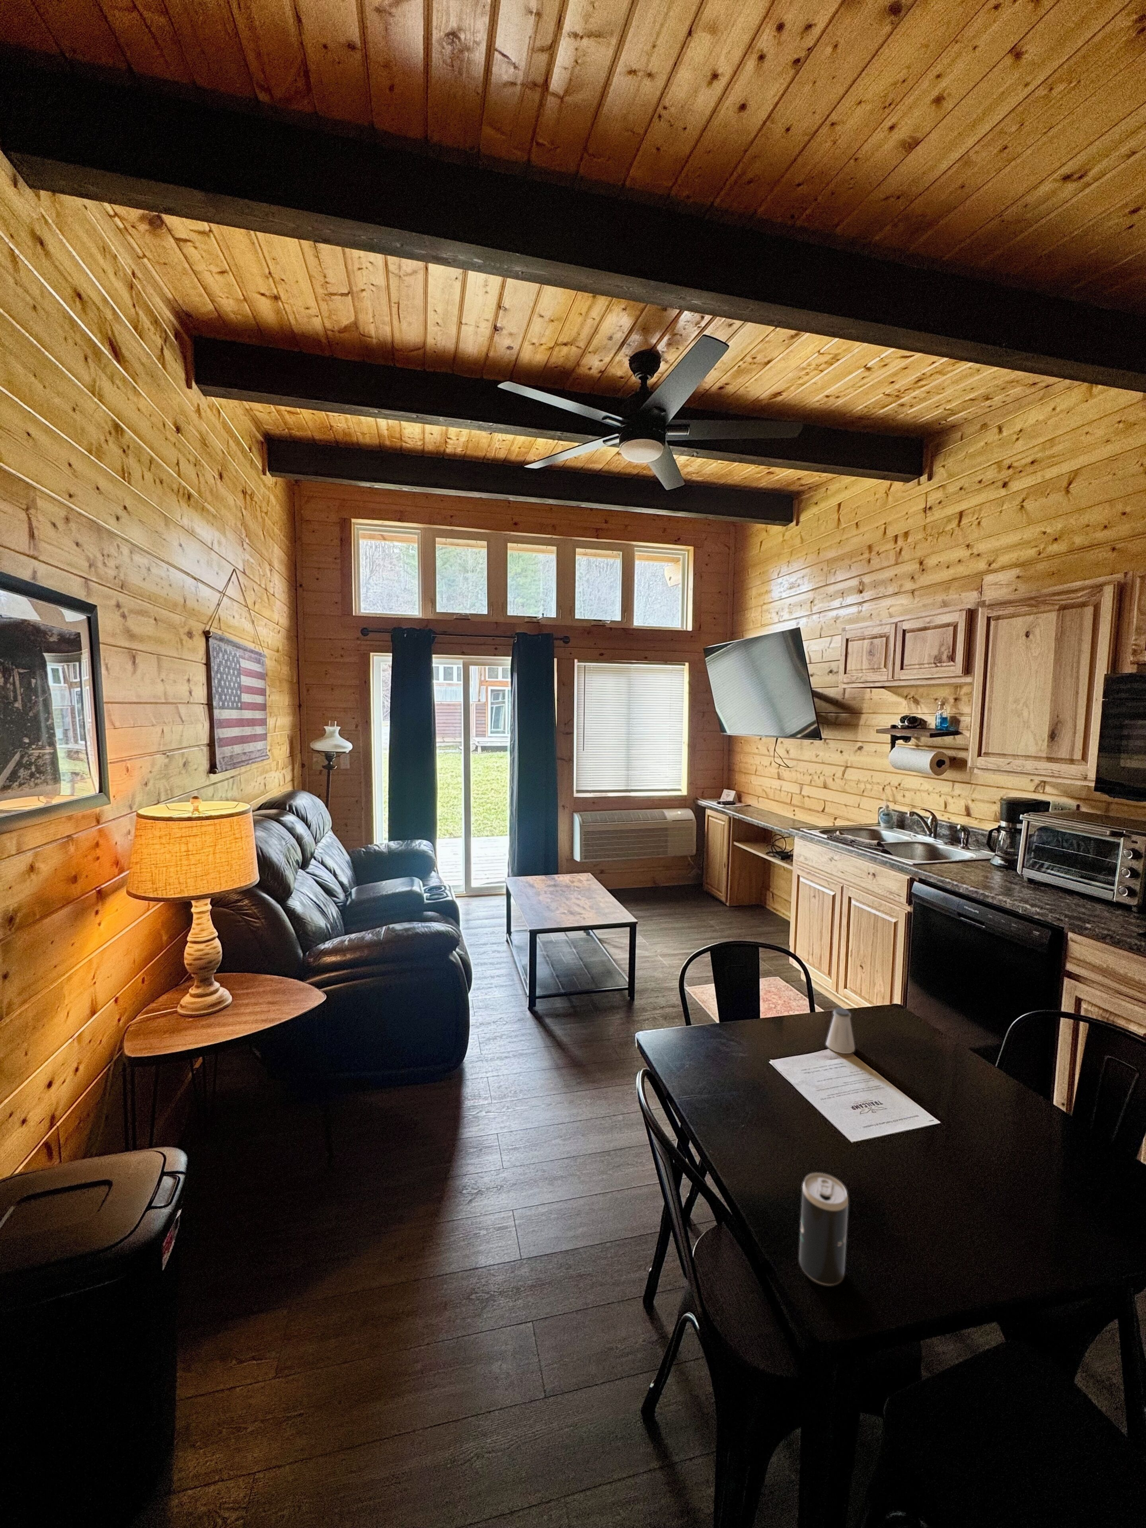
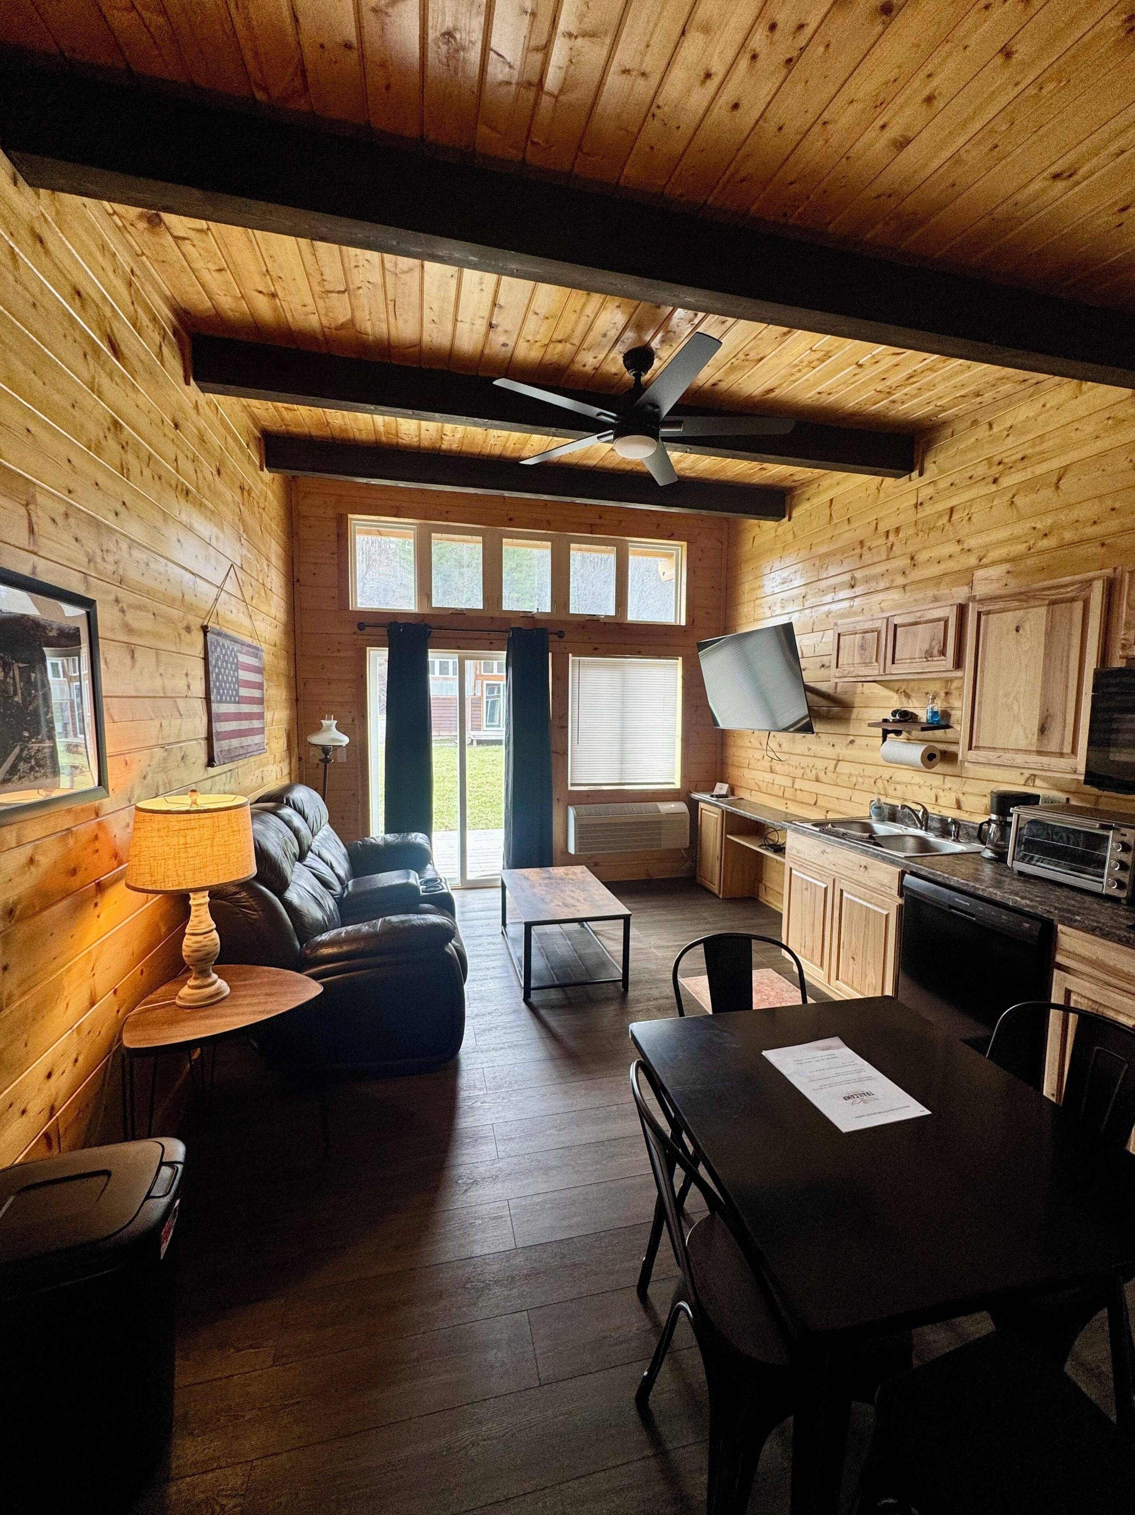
- beverage can (823, 1228)
- saltshaker (840, 1029)
